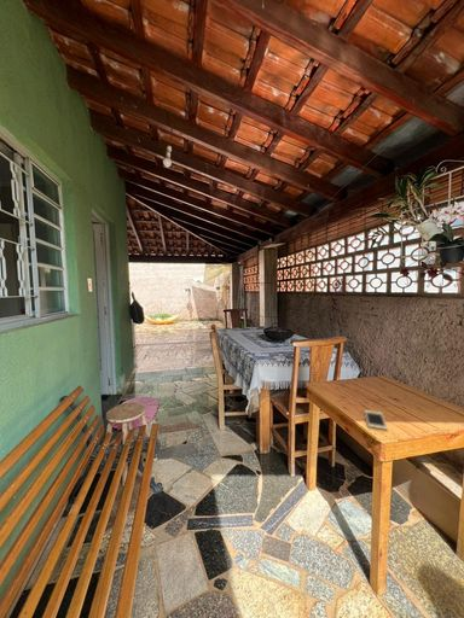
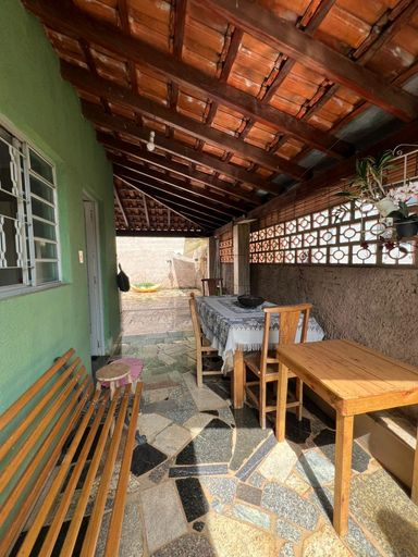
- cell phone (375, 419)
